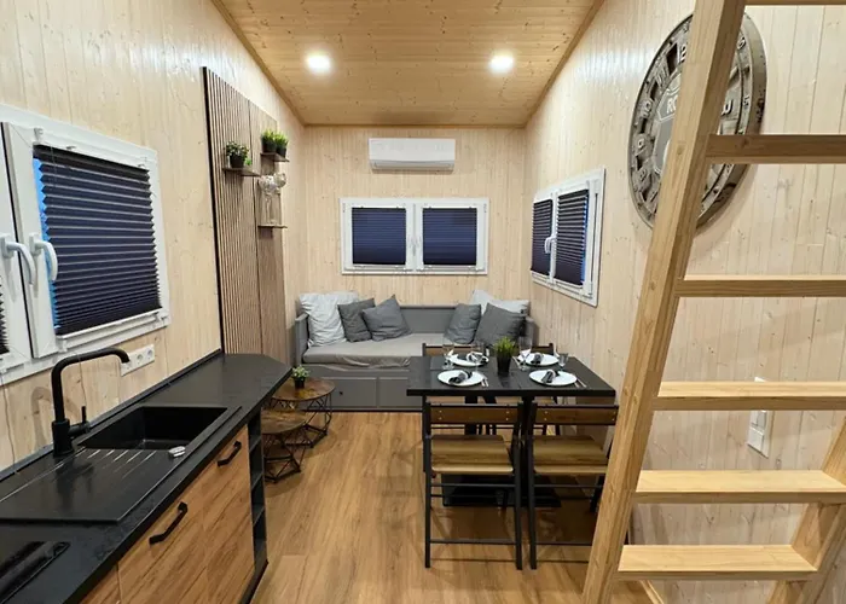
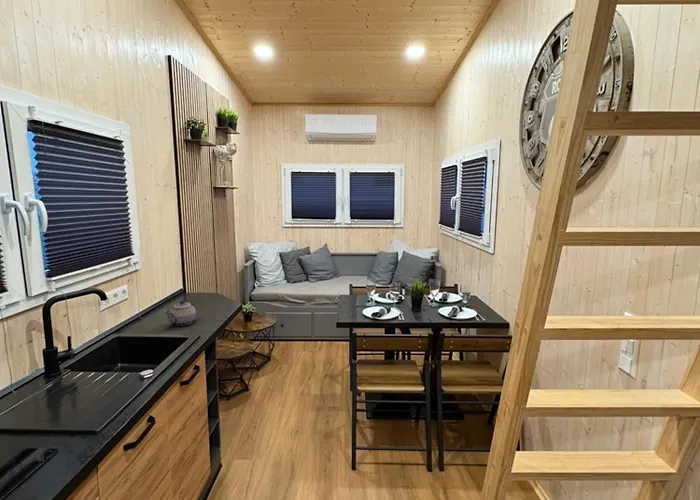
+ teapot (182, 311)
